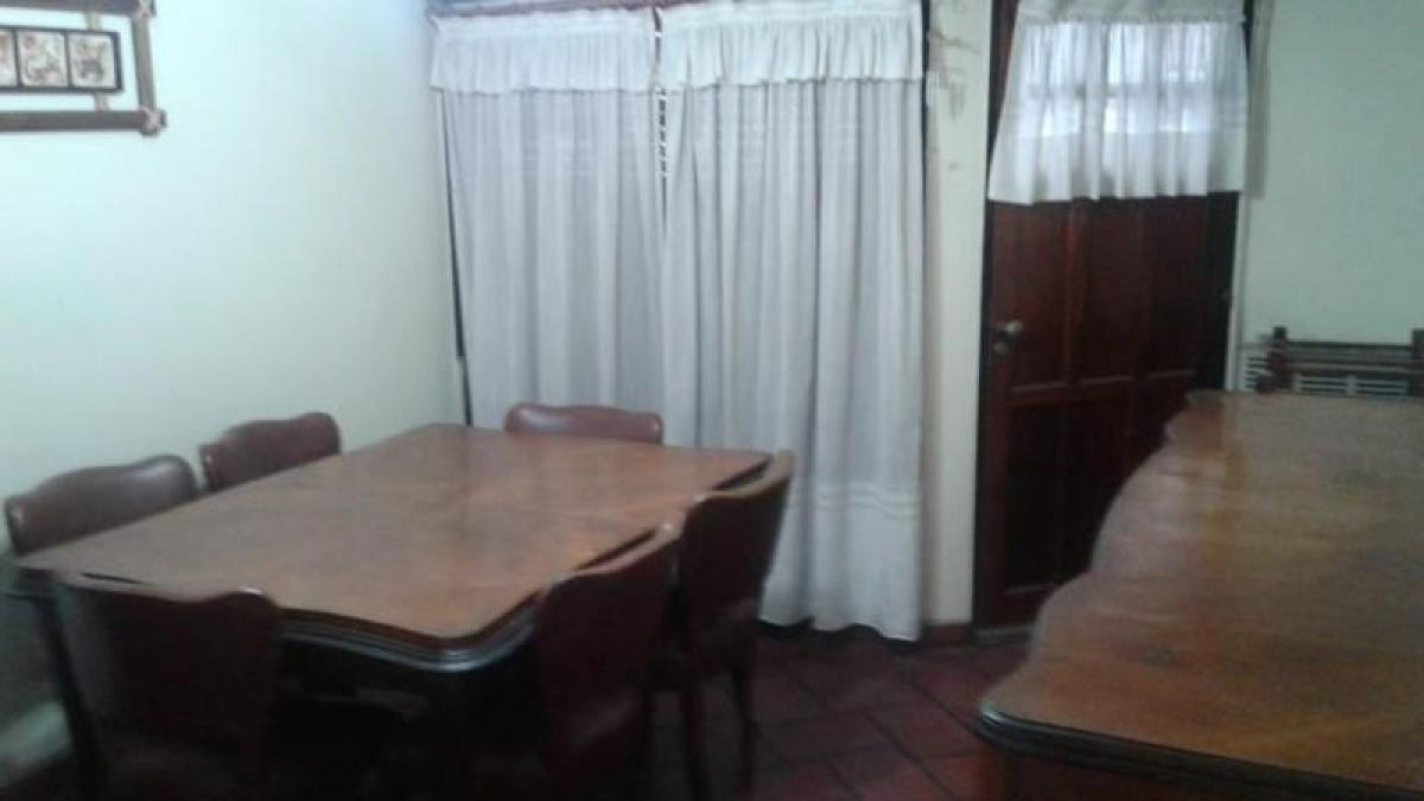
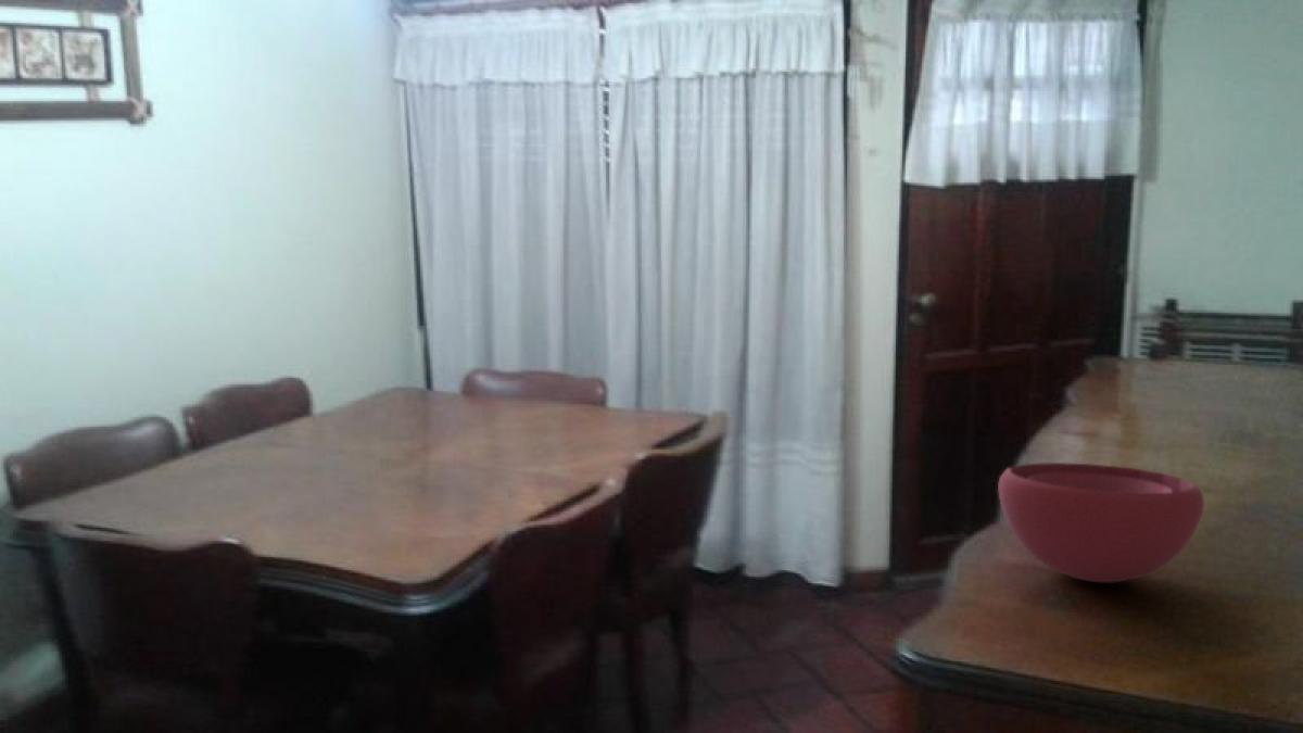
+ bowl (1096, 523)
